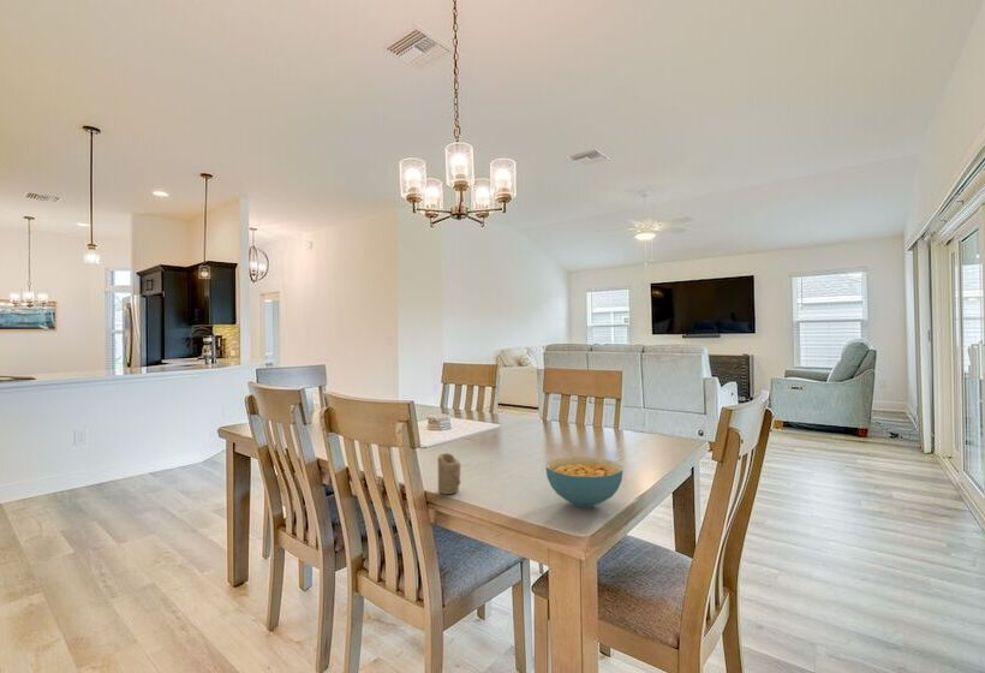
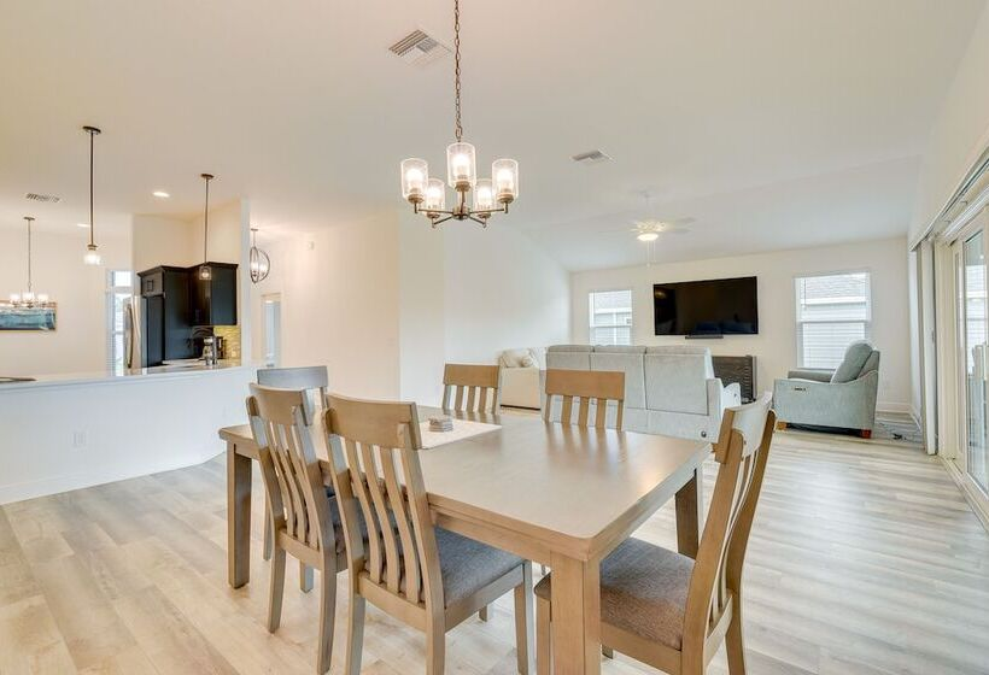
- candle (449, 472)
- cereal bowl (584, 484)
